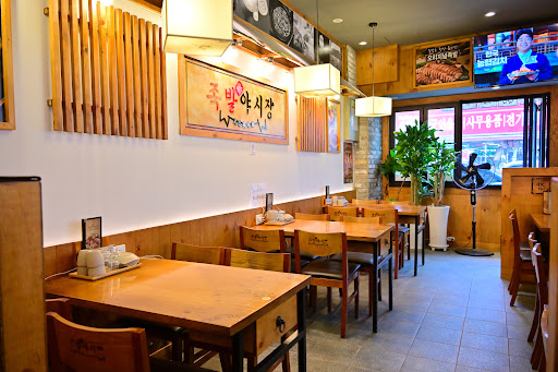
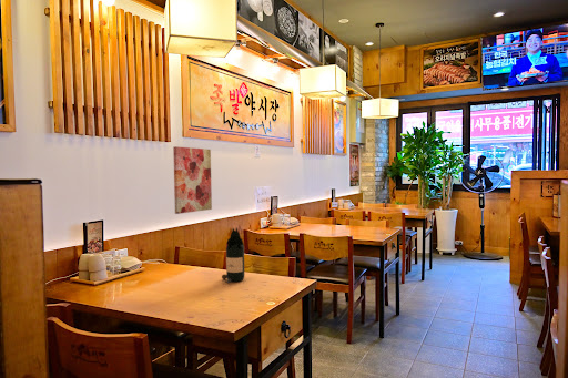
+ wall art (193, 180)
+ bottle (232, 254)
